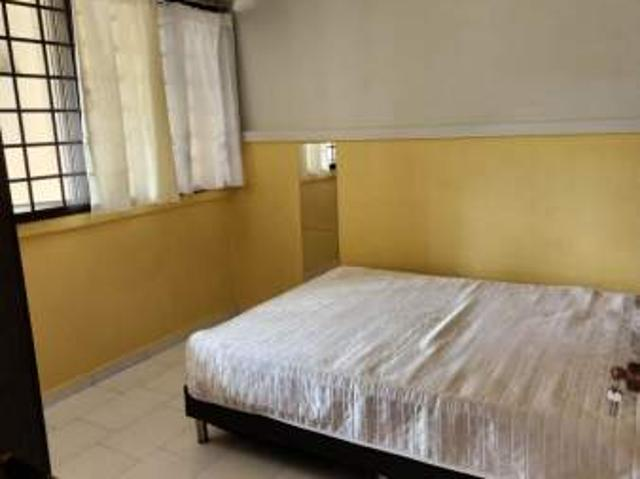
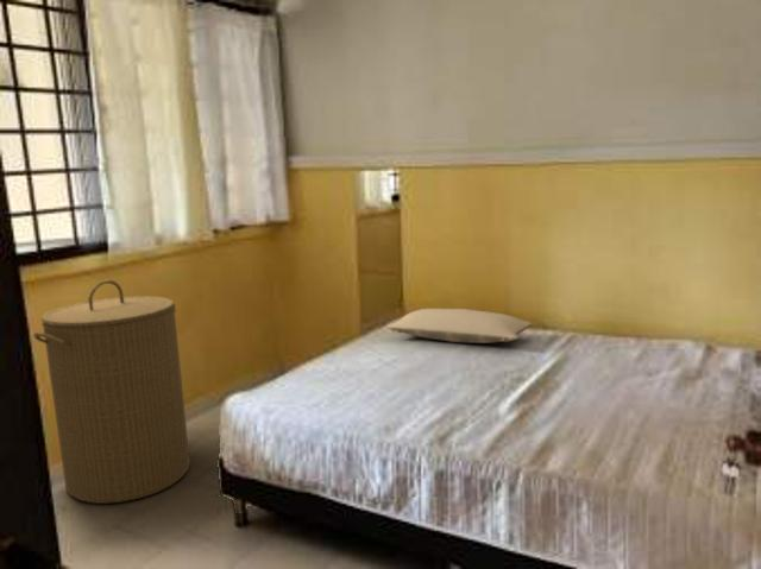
+ laundry hamper (118, 380)
+ pillow (459, 324)
